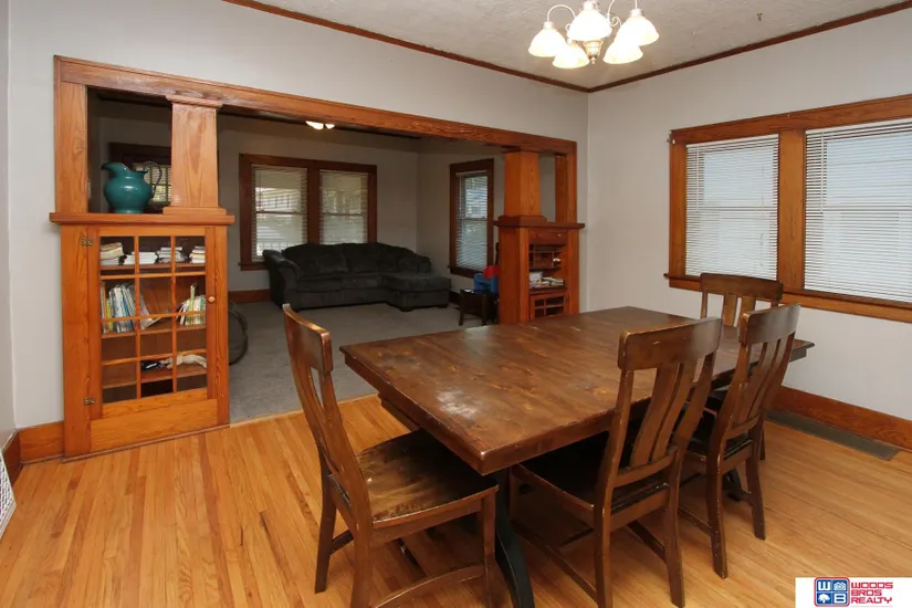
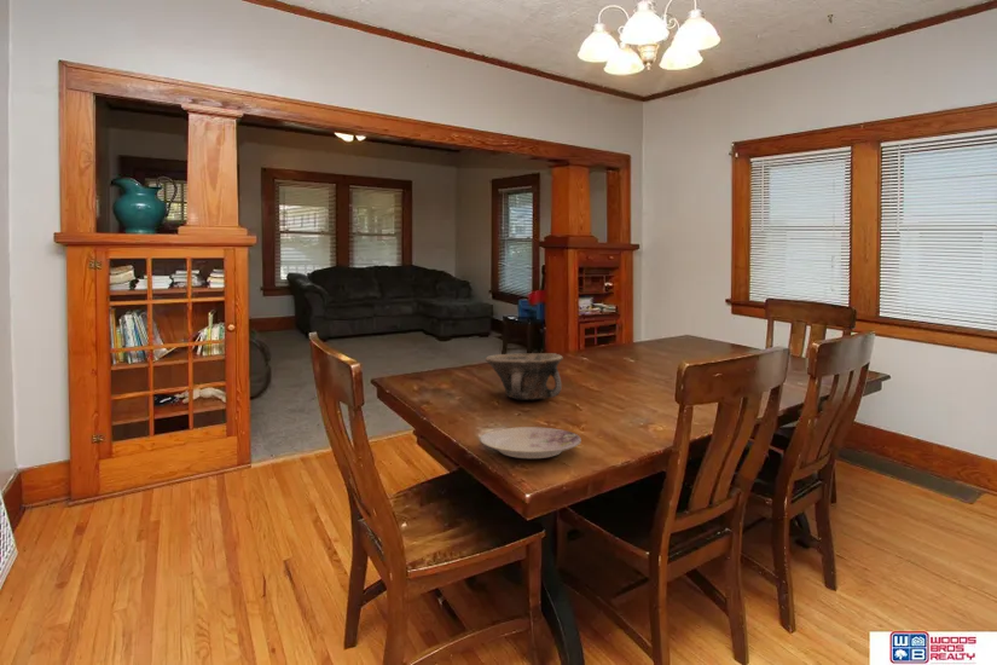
+ plate (529, 444)
+ bowl (523, 376)
